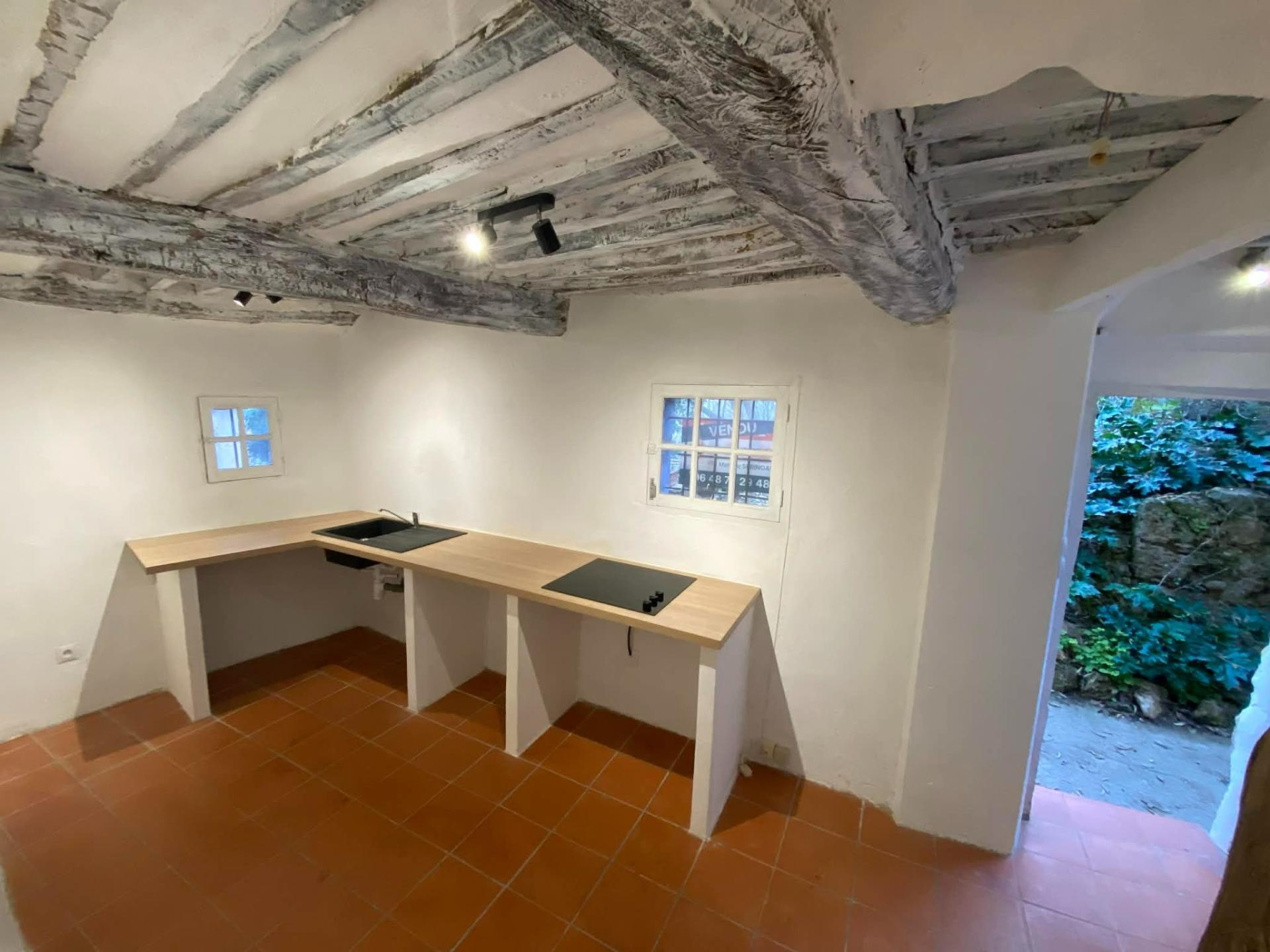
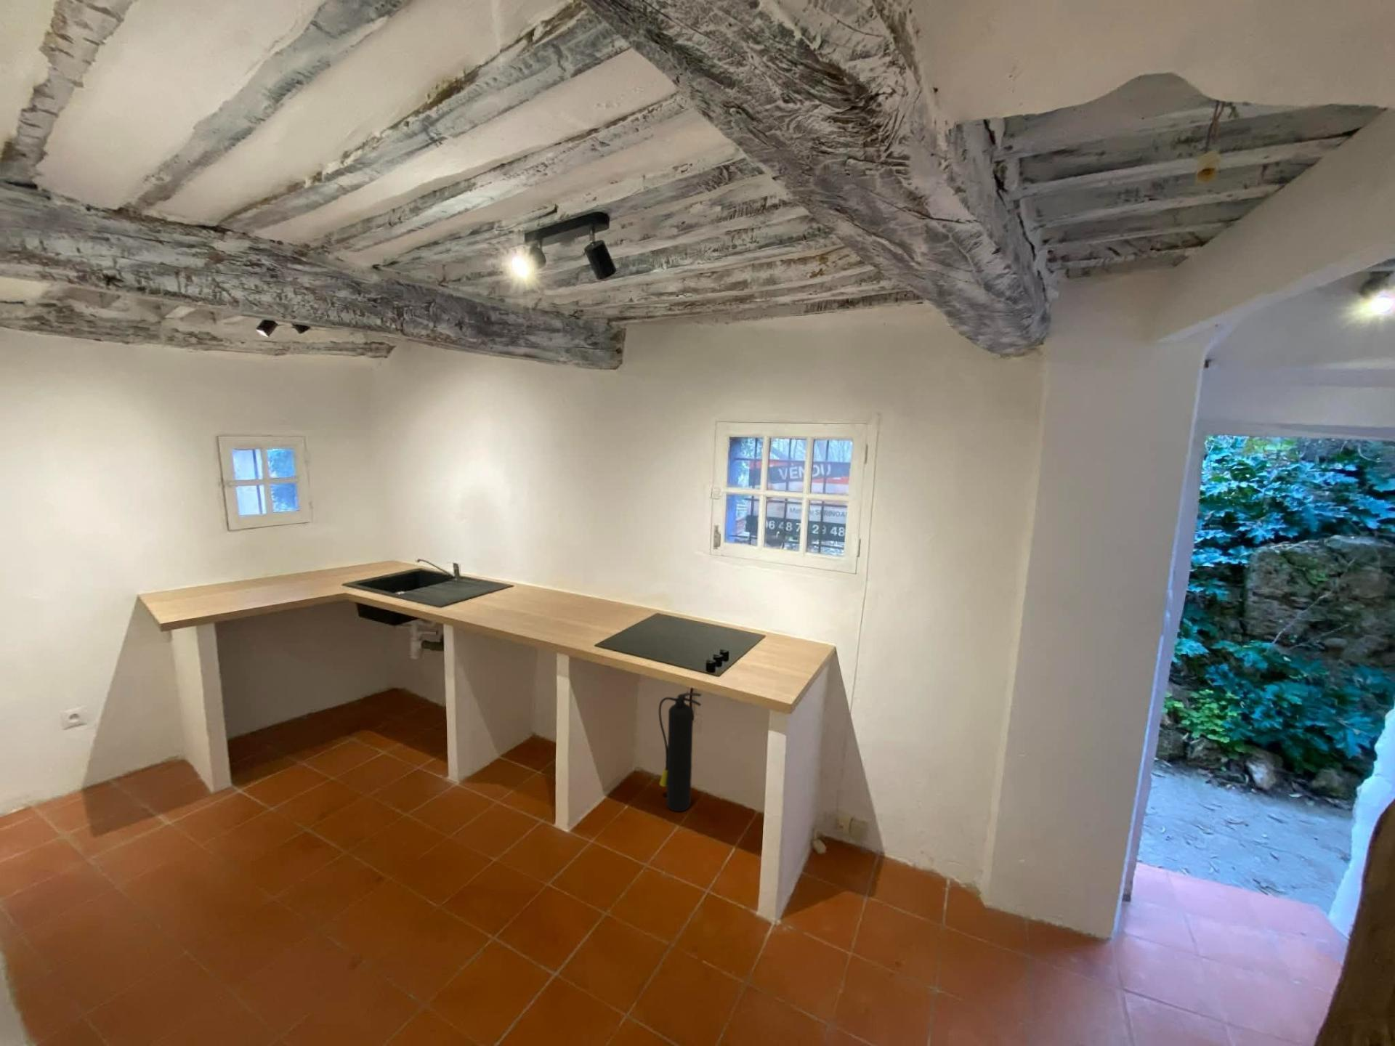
+ fire extinguisher (678, 747)
